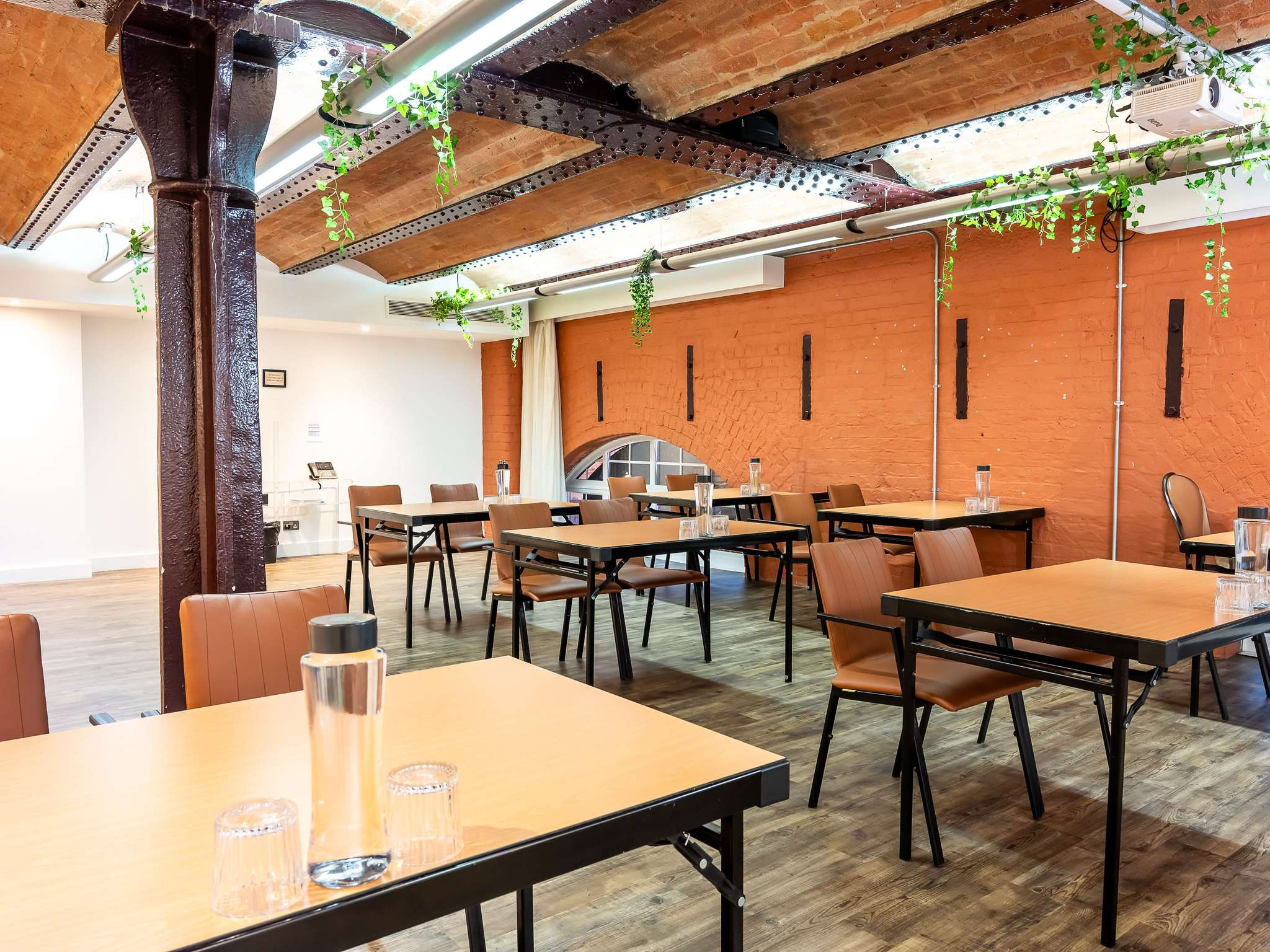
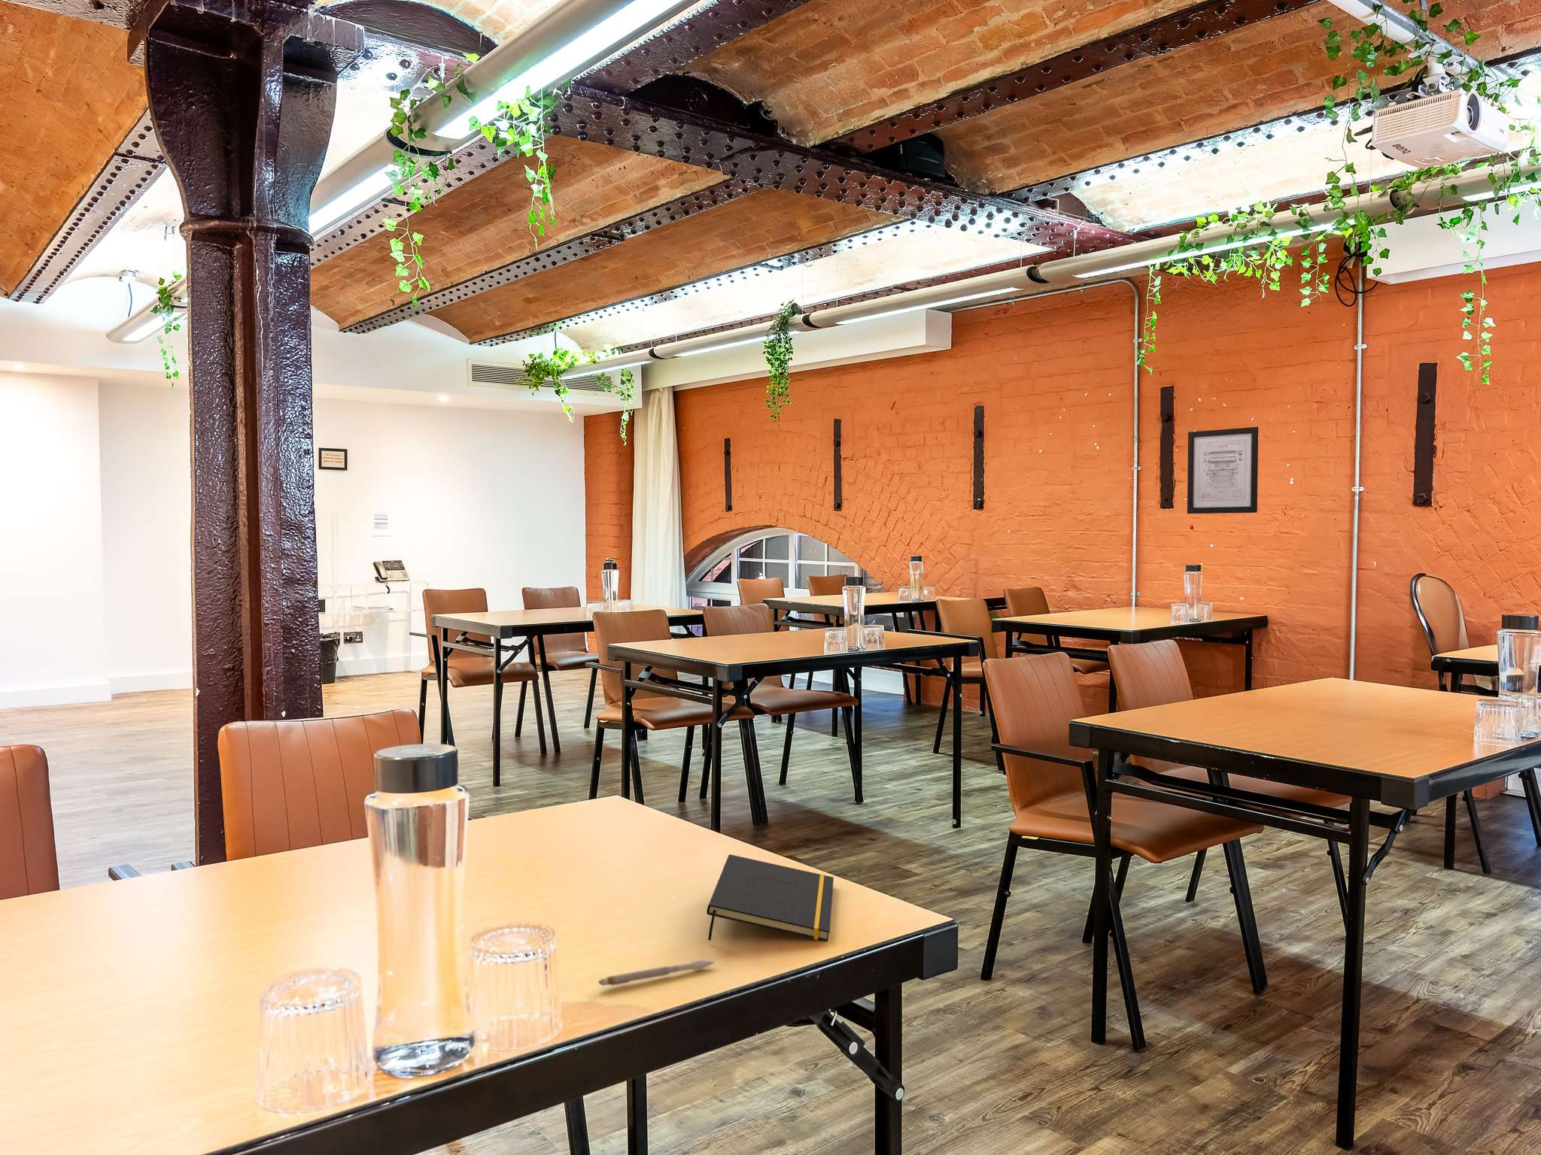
+ notepad (774, 894)
+ wall art (1221, 471)
+ toy rocket (659, 972)
